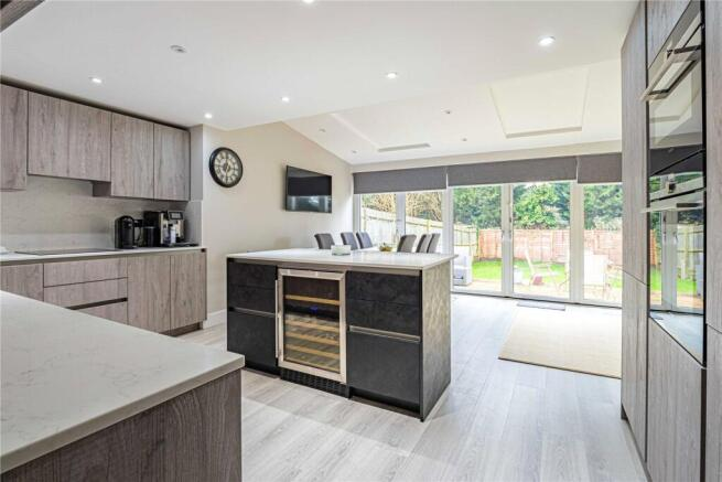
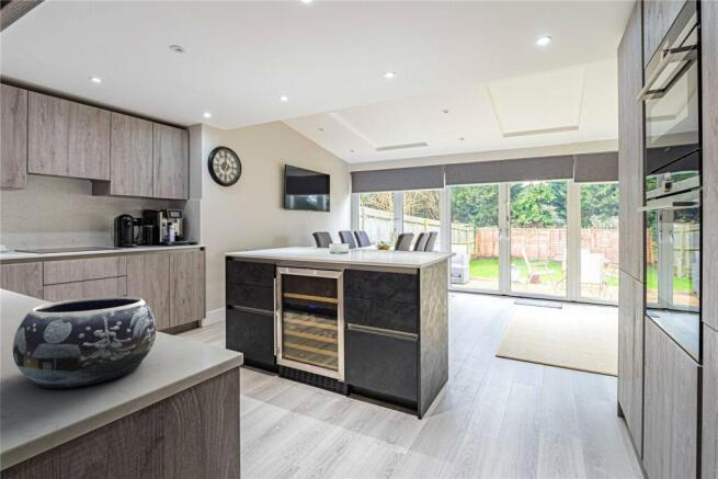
+ decorative bowl (91, 337)
